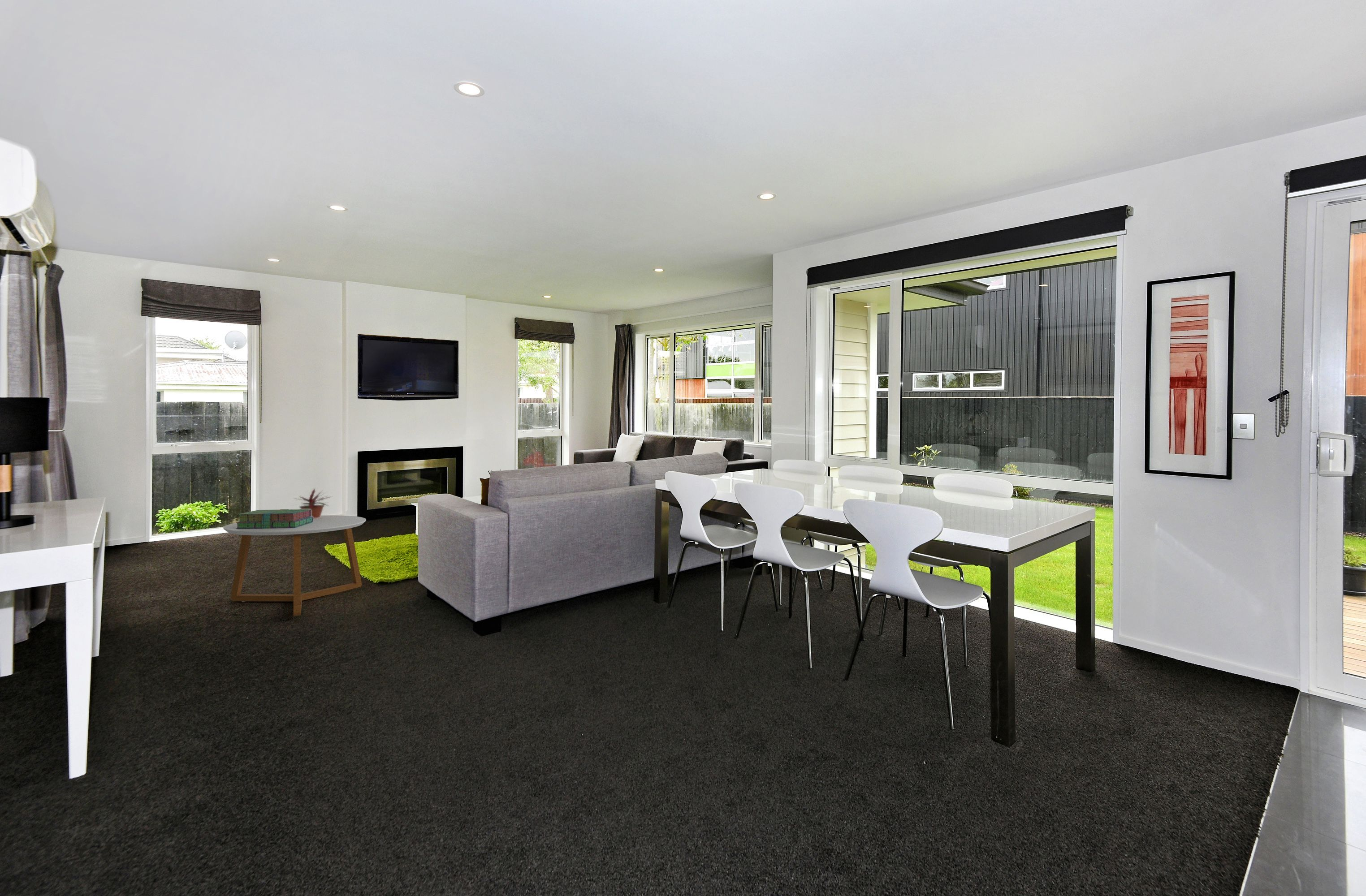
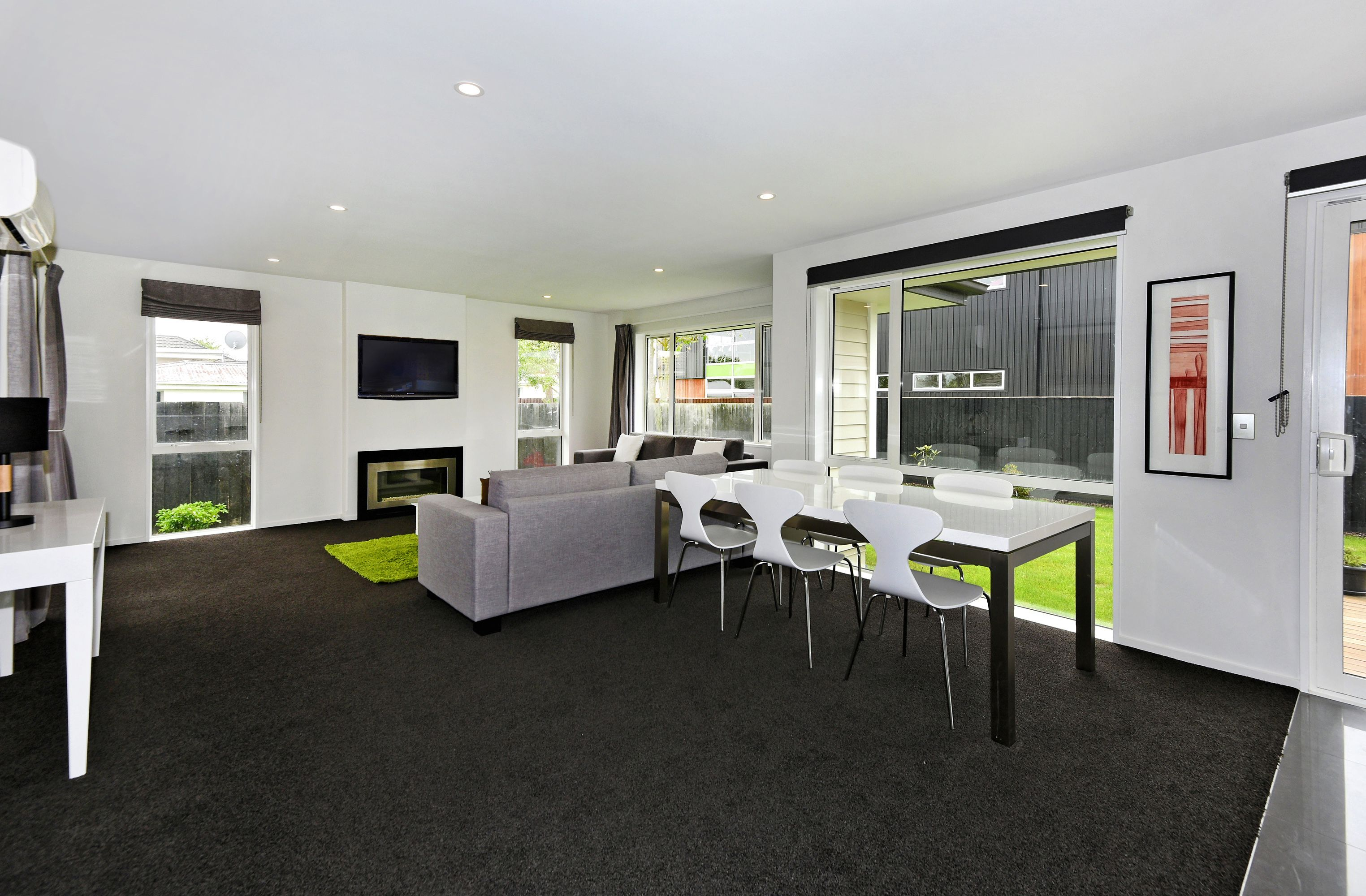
- potted plant (312, 502)
- coffee table (296, 562)
- stack of books (276, 518)
